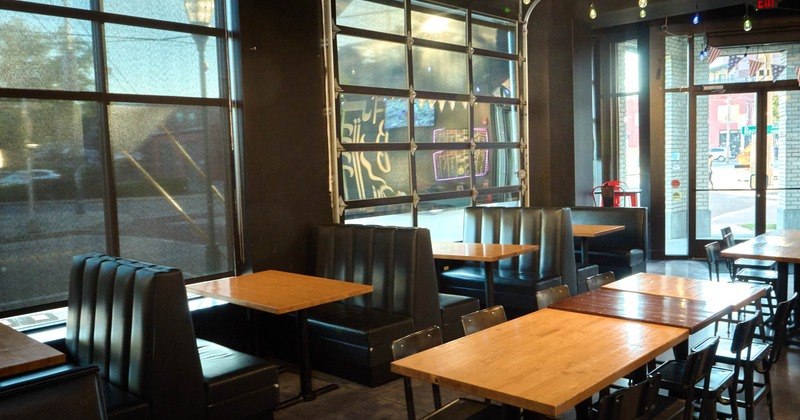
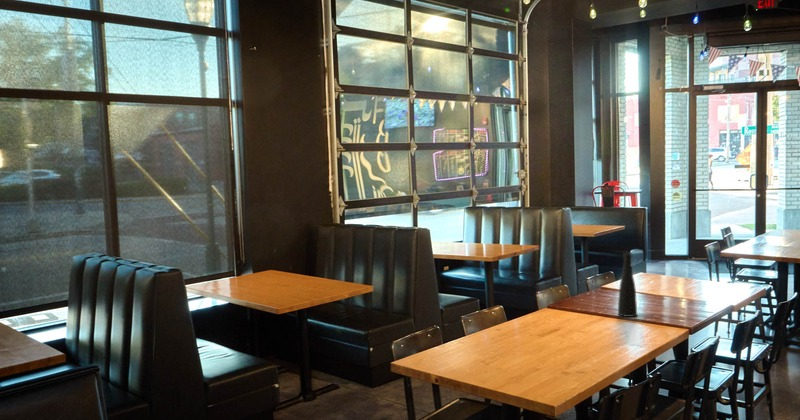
+ vase (627, 284)
